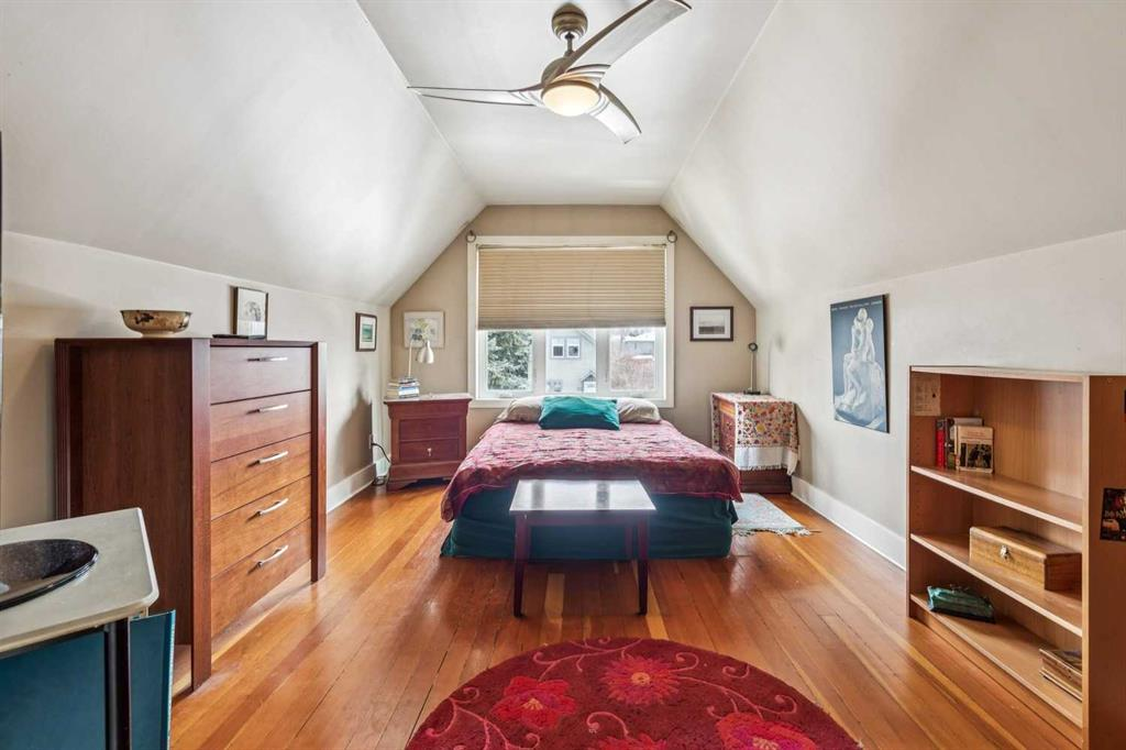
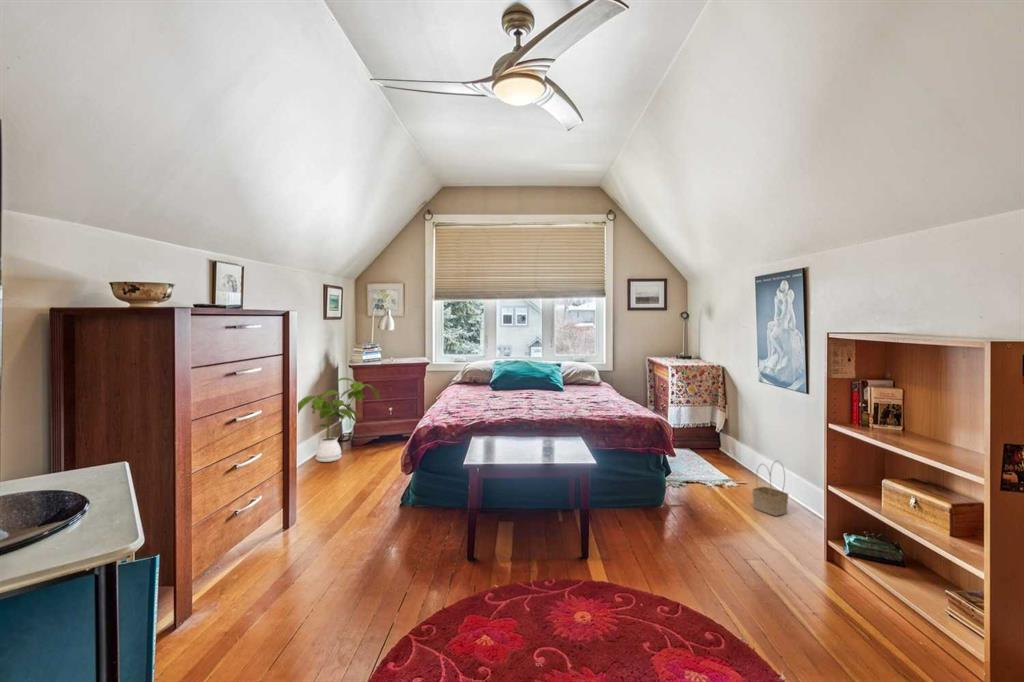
+ basket (770, 486)
+ house plant (343, 417)
